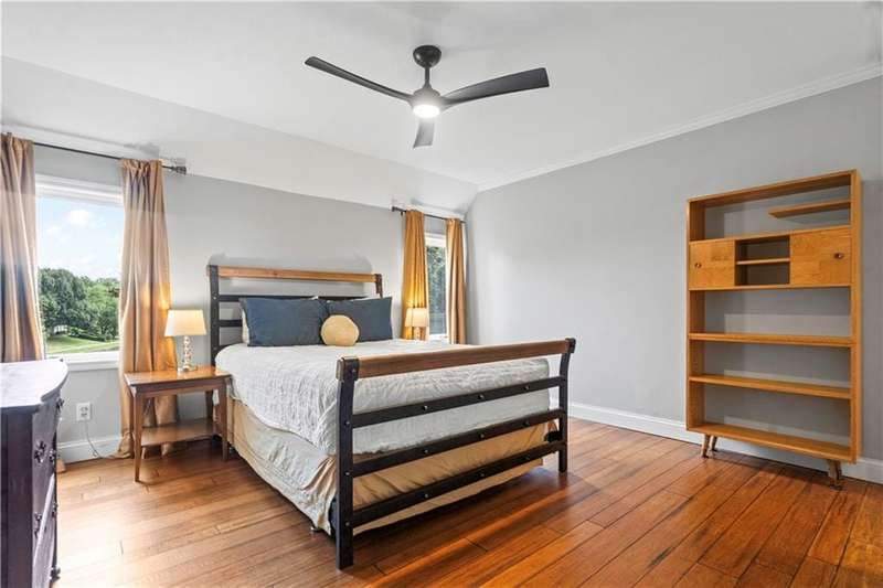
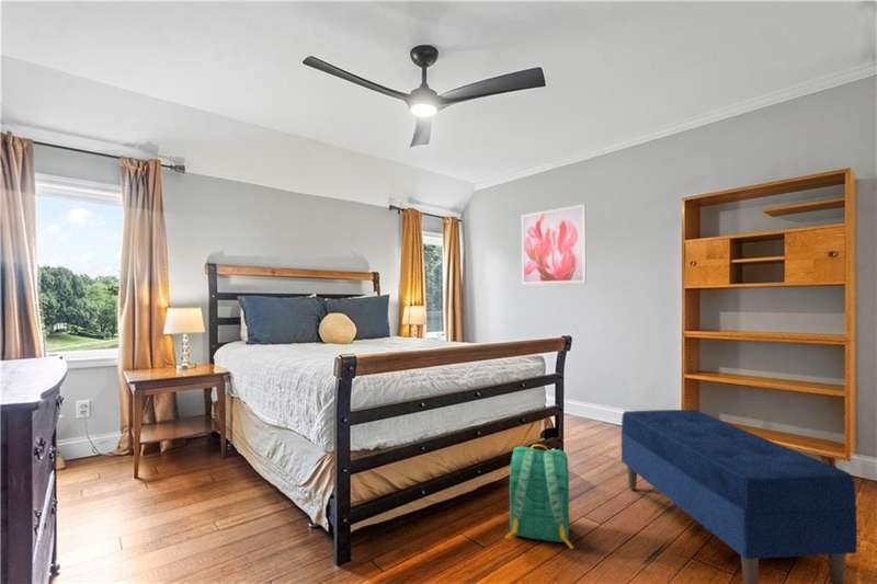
+ backpack (539, 486)
+ bench (714, 481)
+ wall art (551, 247)
